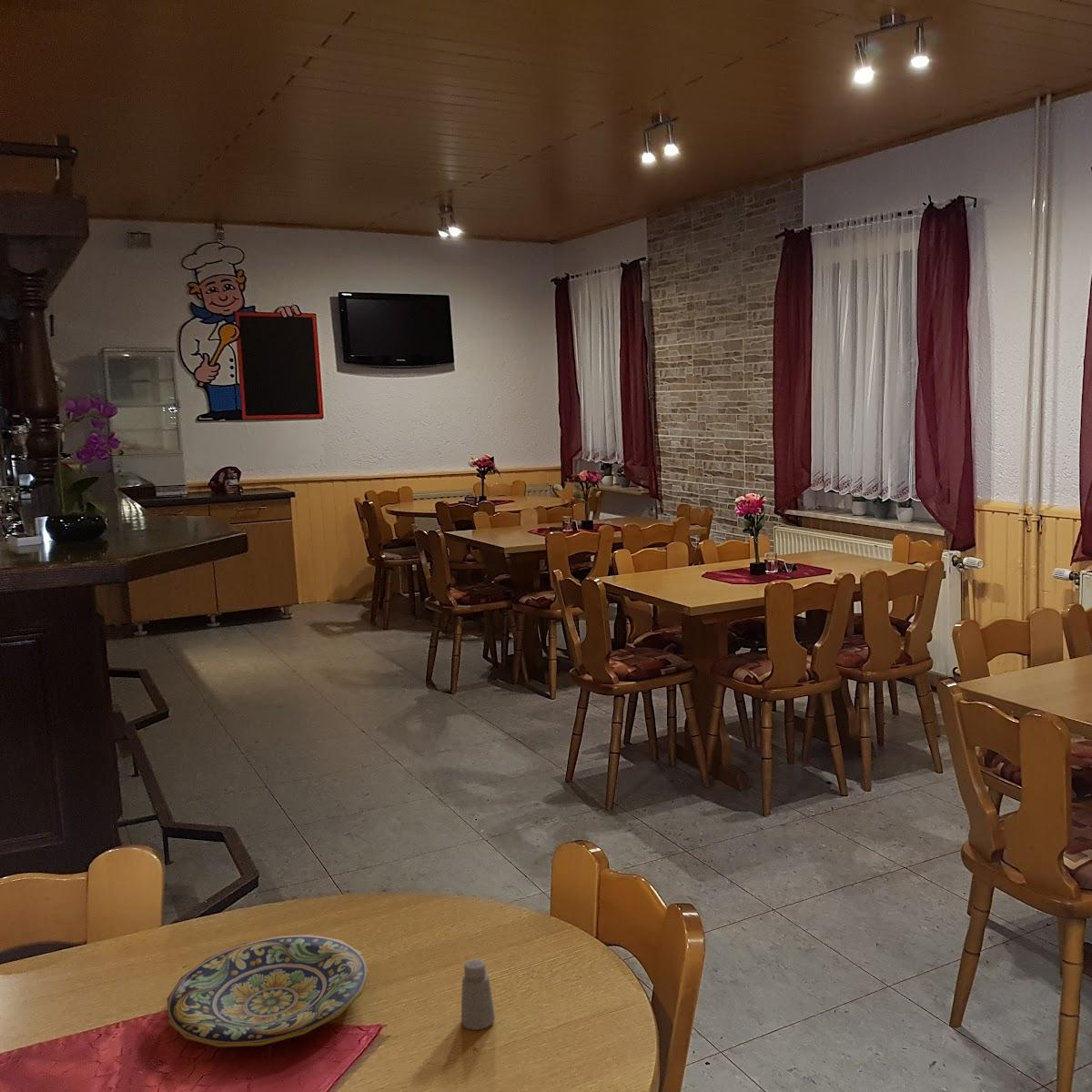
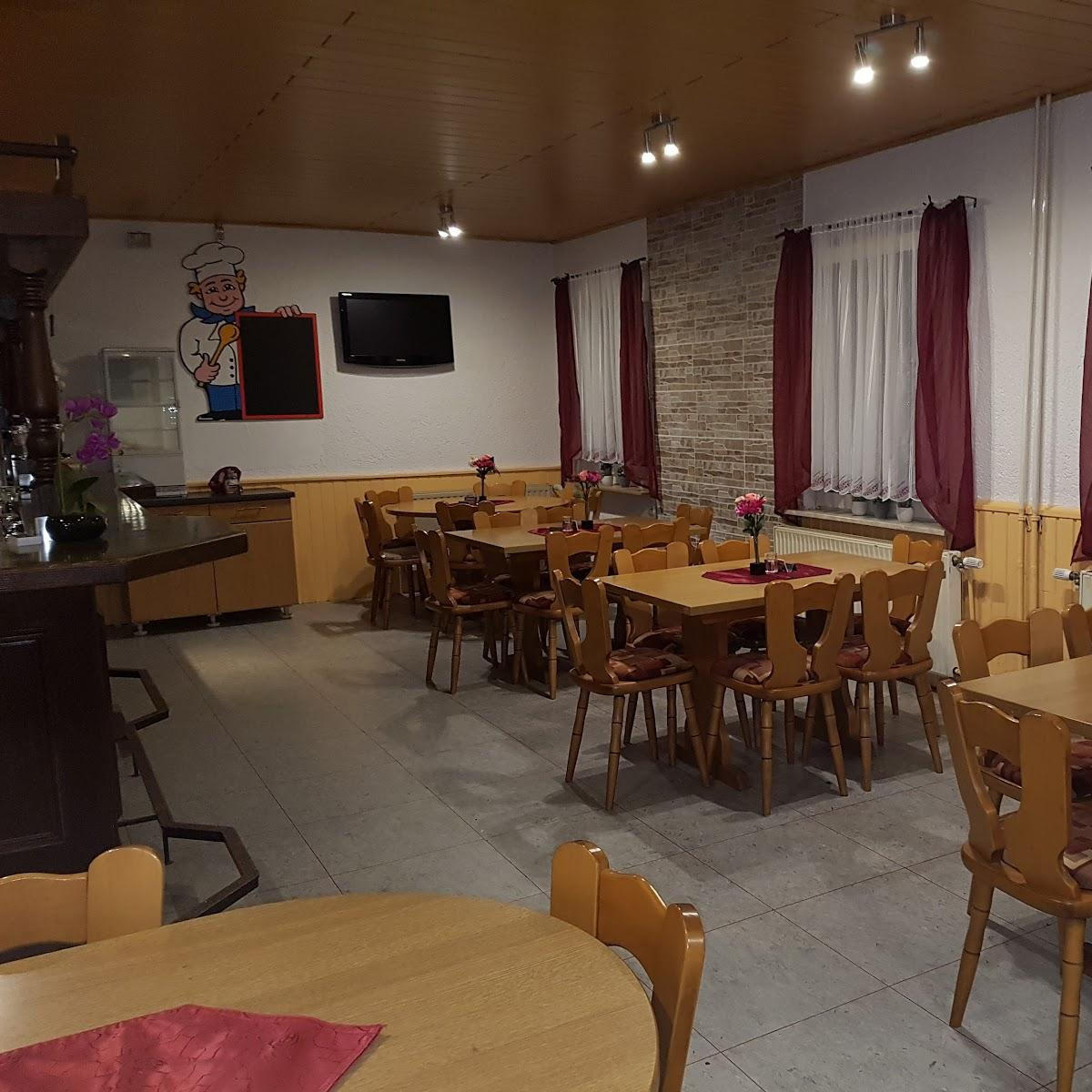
- saltshaker (476, 992)
- plate (270, 994)
